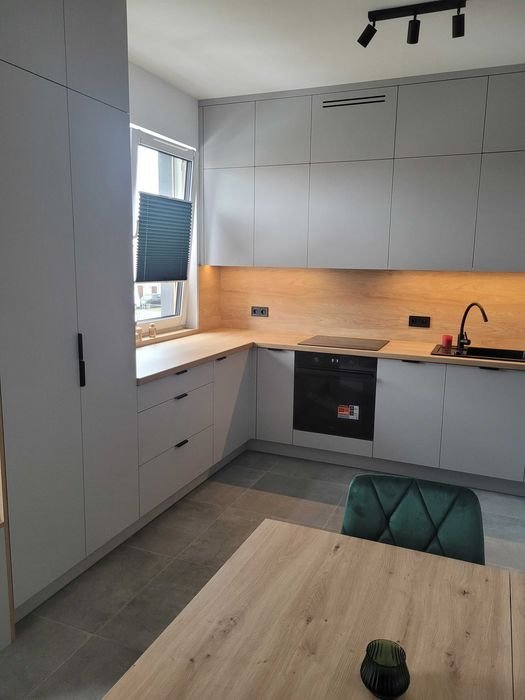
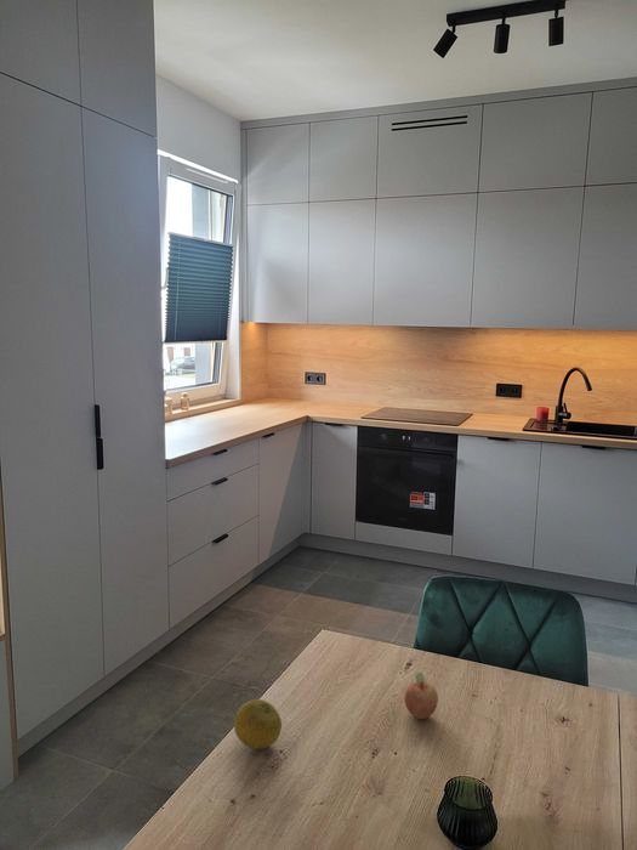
+ fruit (257, 724)
+ fruit (421, 696)
